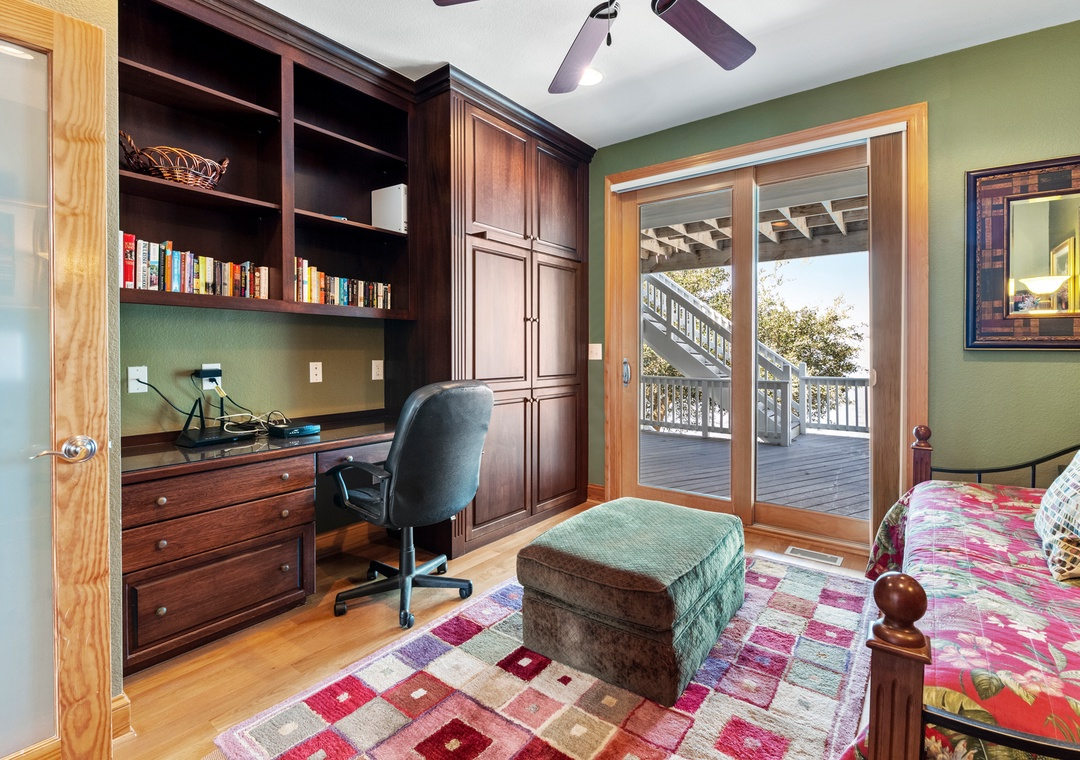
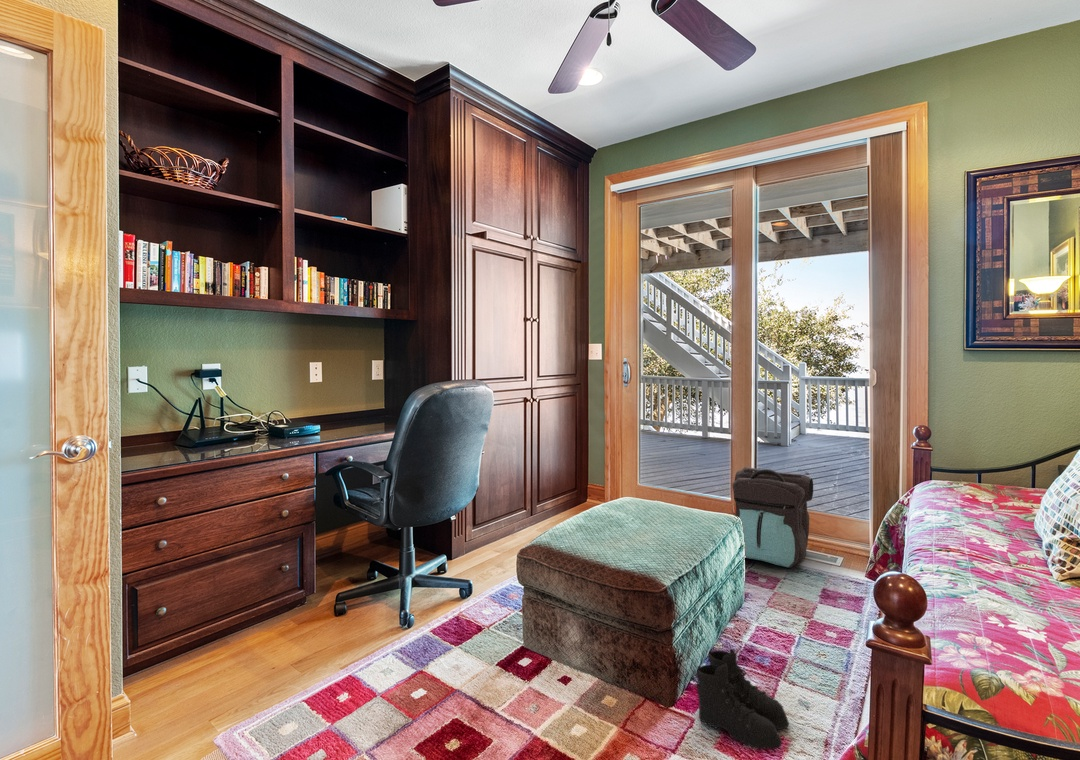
+ boots (740, 691)
+ backpack (771, 511)
